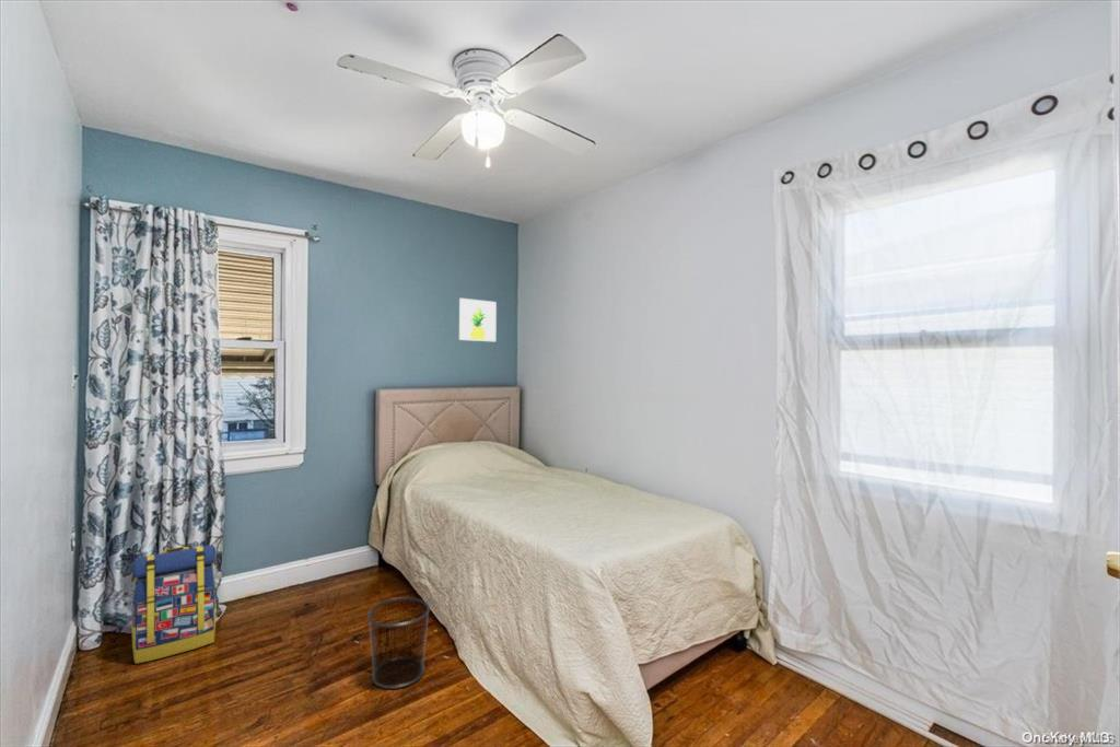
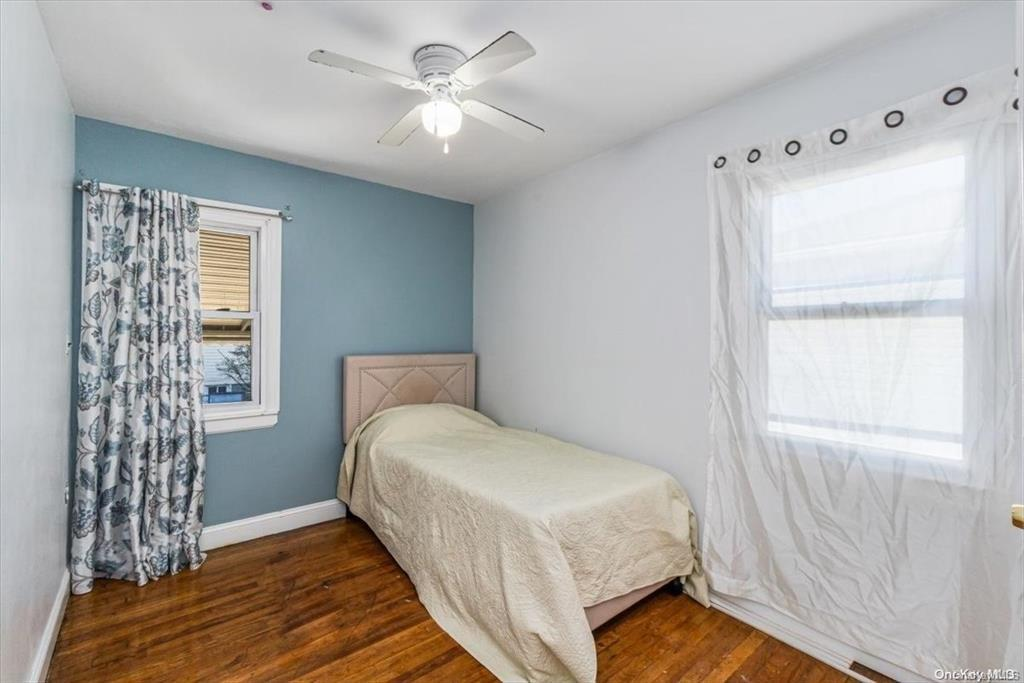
- wall art (478, 320)
- backpack (175, 597)
- waste bin (398, 642)
